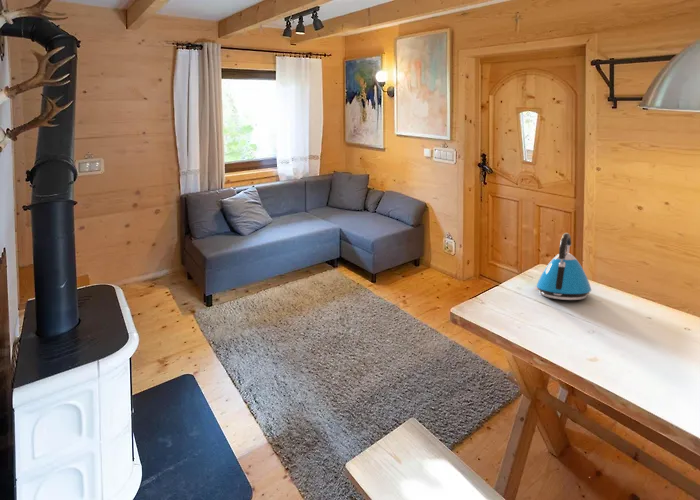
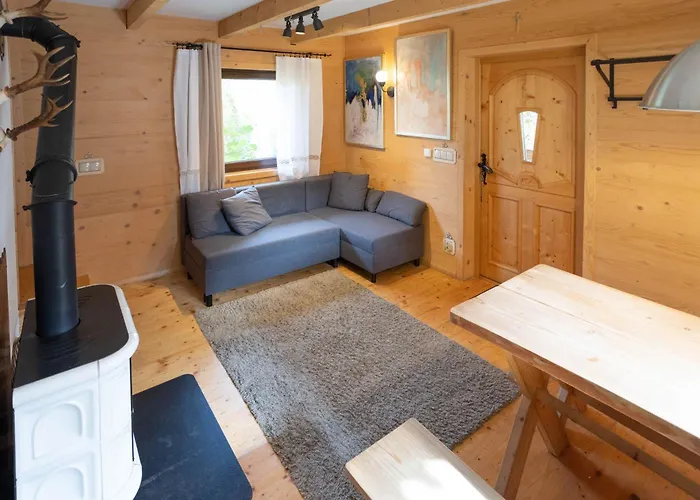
- kettle (564, 264)
